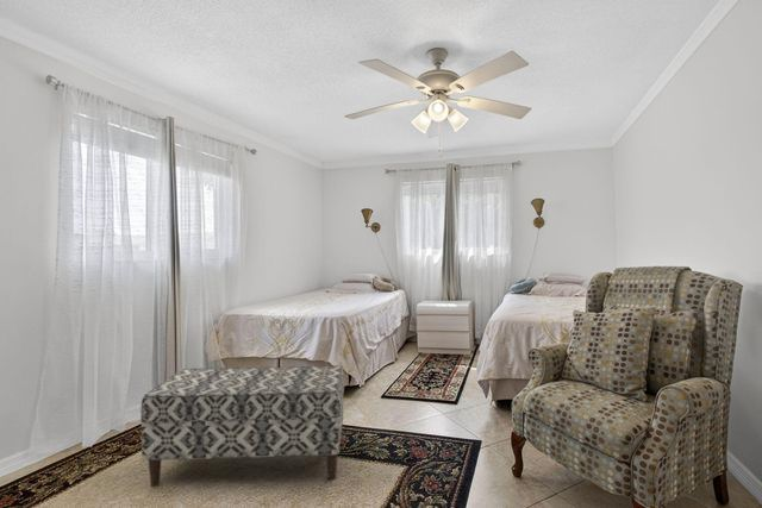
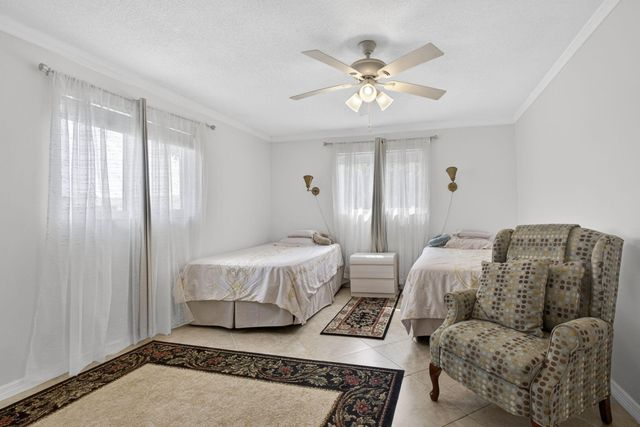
- bench (254, 420)
